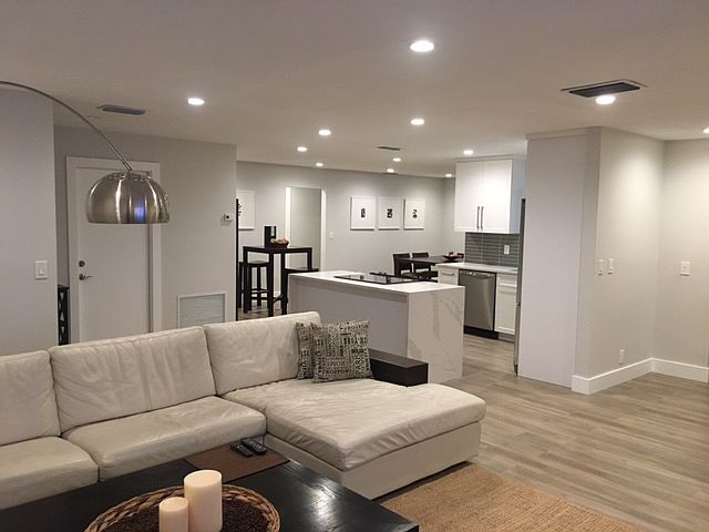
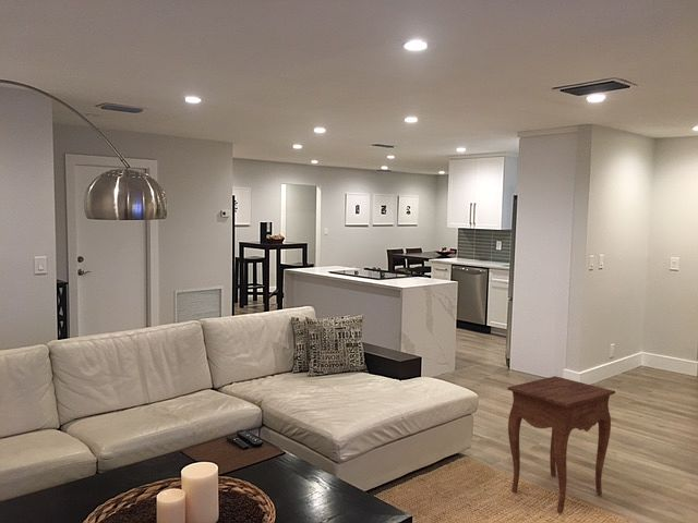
+ side table (558, 441)
